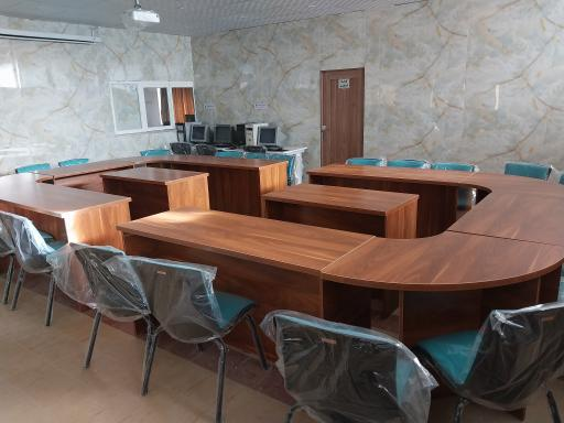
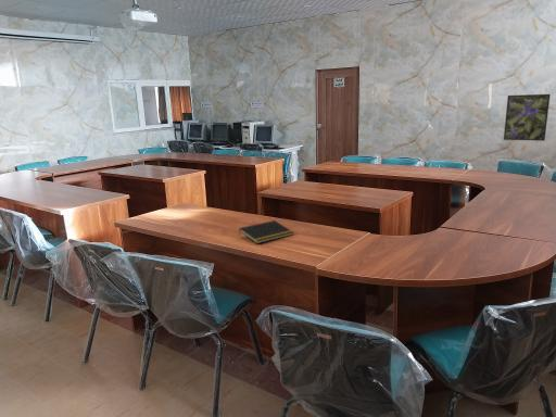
+ notepad (266, 231)
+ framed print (526, 117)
